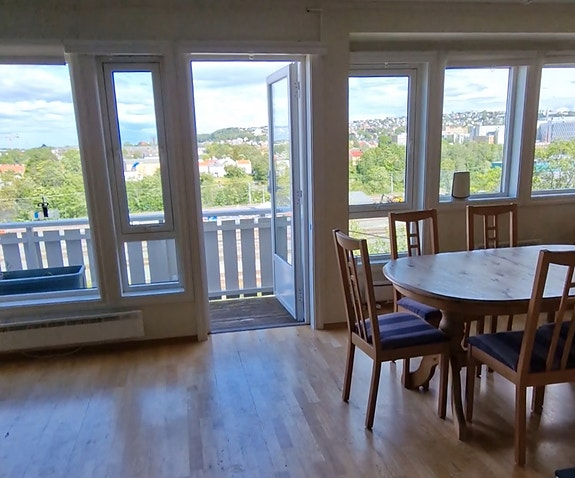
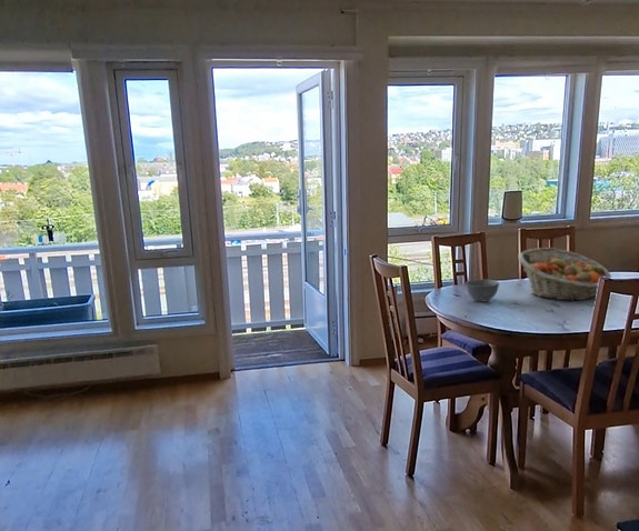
+ bowl (481, 291)
+ fruit basket (562, 272)
